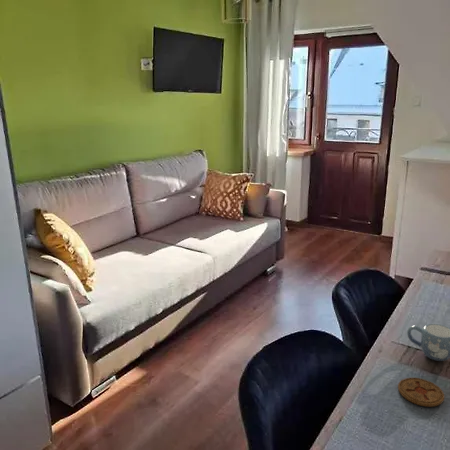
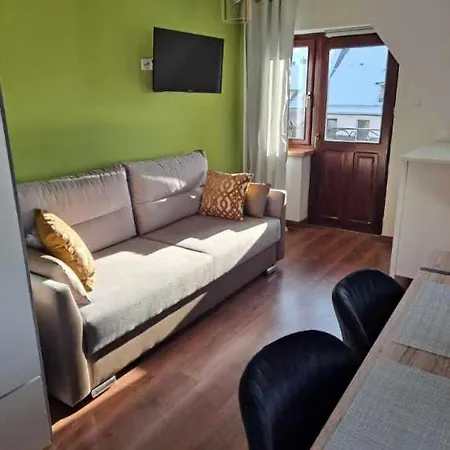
- coaster (420, 391)
- mug (430, 341)
